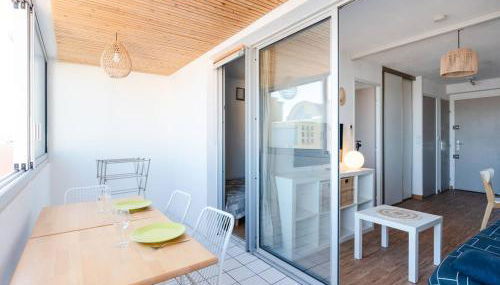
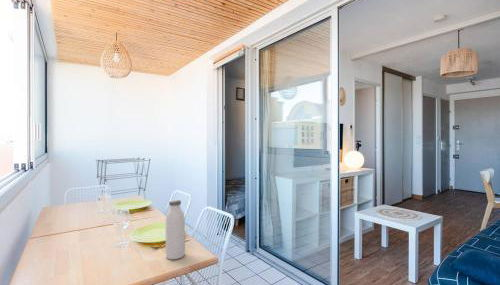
+ water bottle (175, 228)
